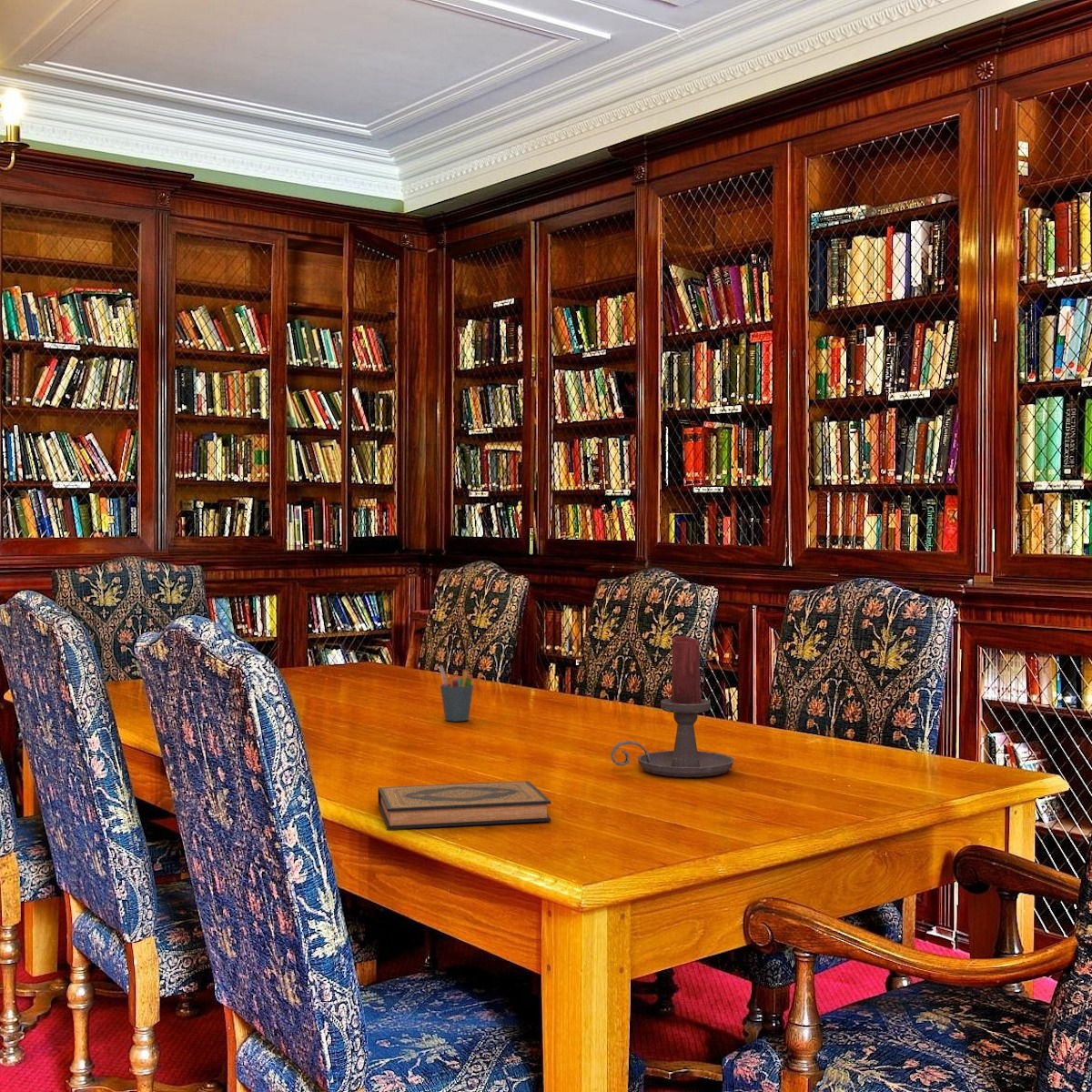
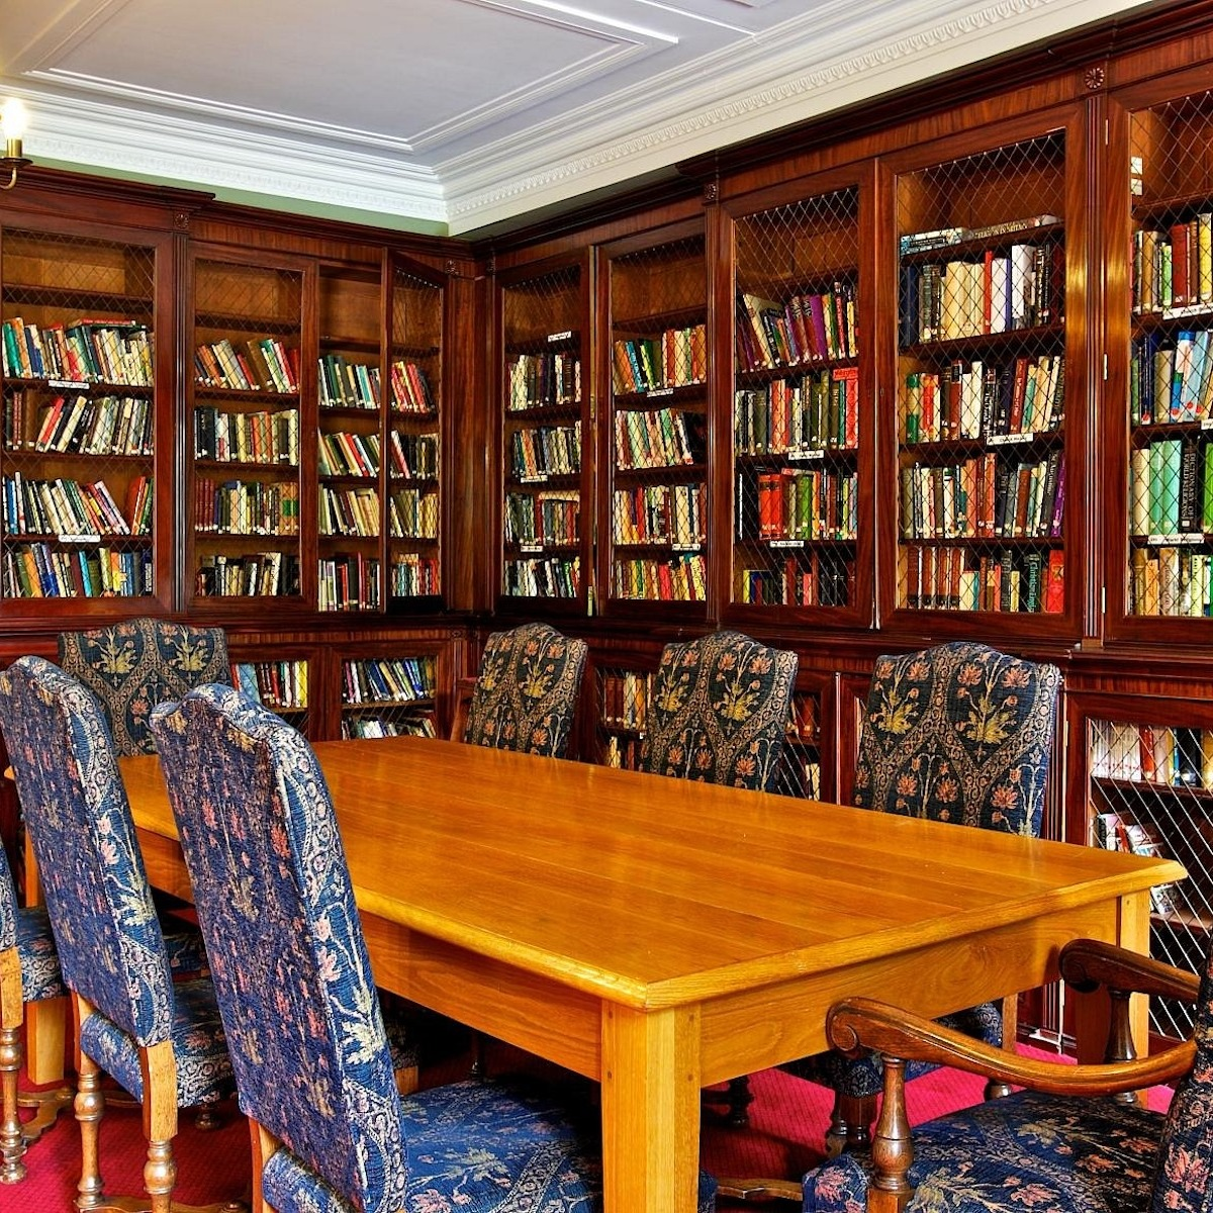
- candle holder (672, 703)
- pen holder (457, 693)
- hardback book (461, 803)
